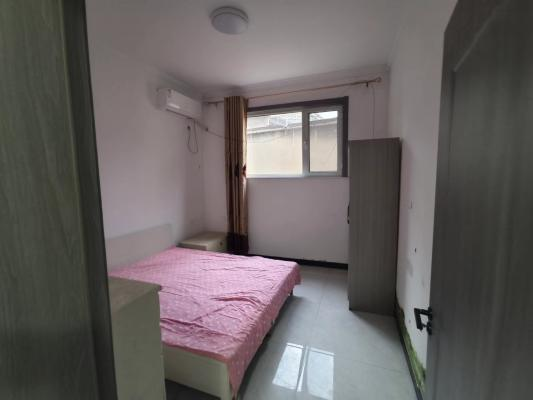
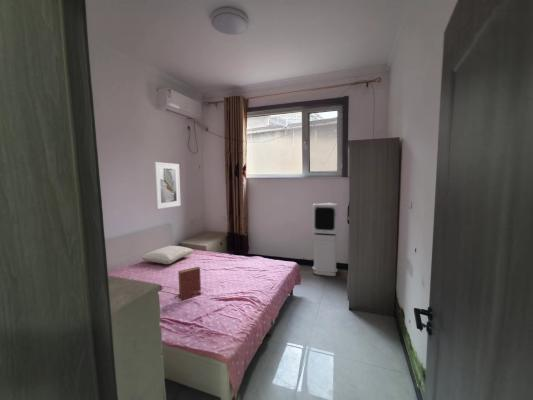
+ pillow (168, 254)
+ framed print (168, 185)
+ book (190, 283)
+ air purifier (325, 237)
